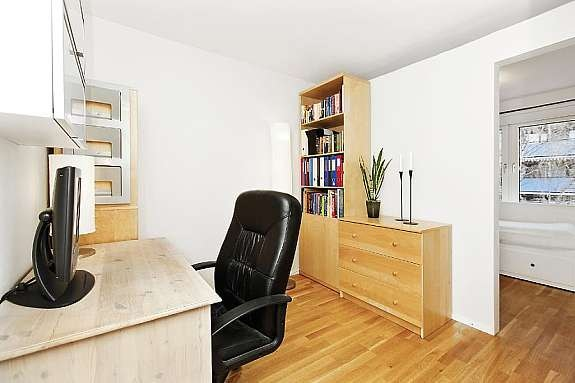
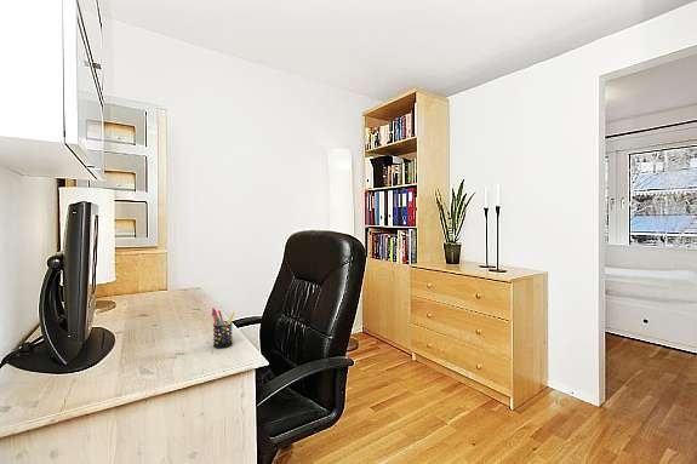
+ pen holder (221, 327)
